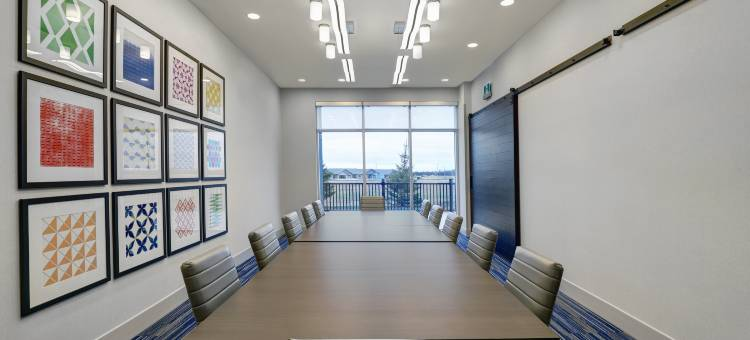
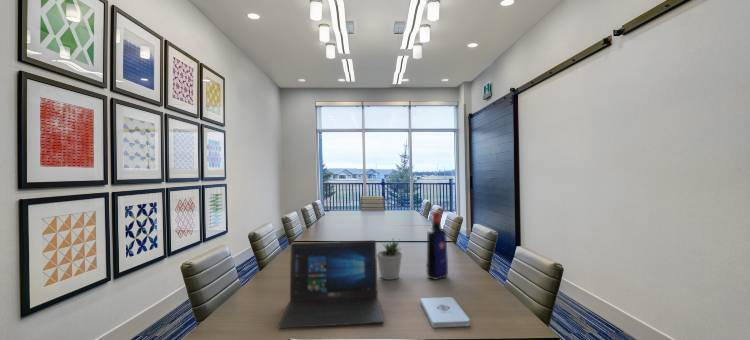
+ potted plant (389, 256)
+ liquor bottle (436, 244)
+ notepad (443, 310)
+ laptop (333, 279)
